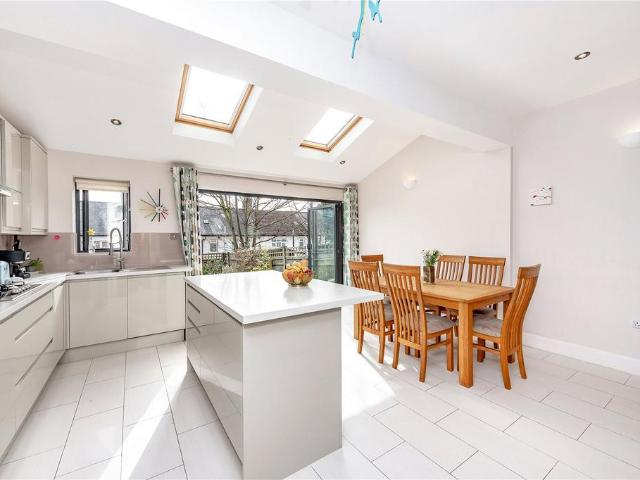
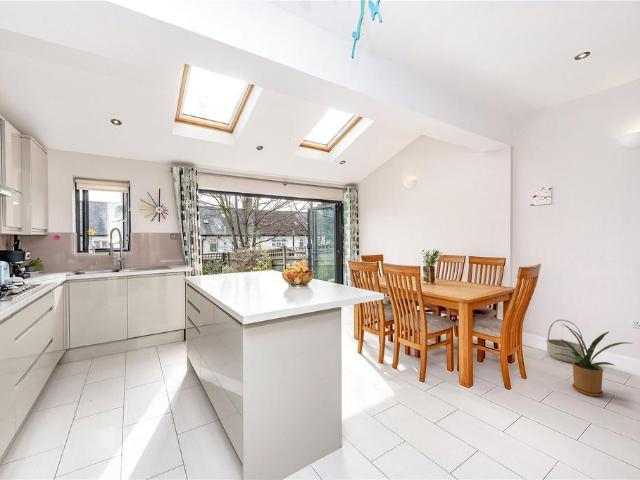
+ basket (566, 341)
+ house plant (587, 360)
